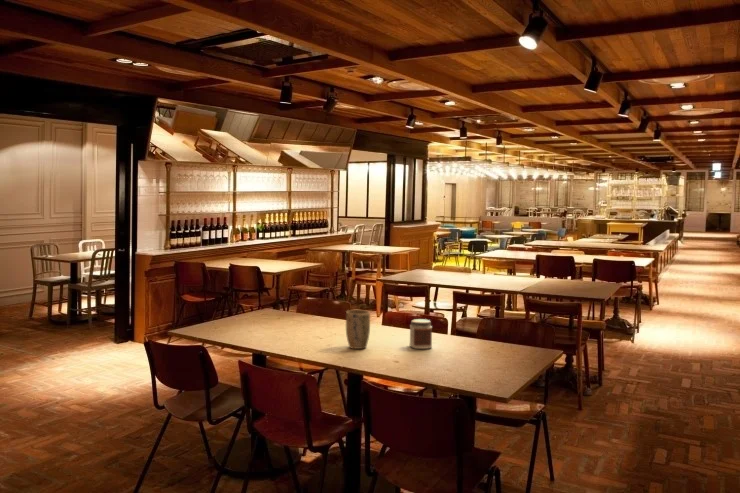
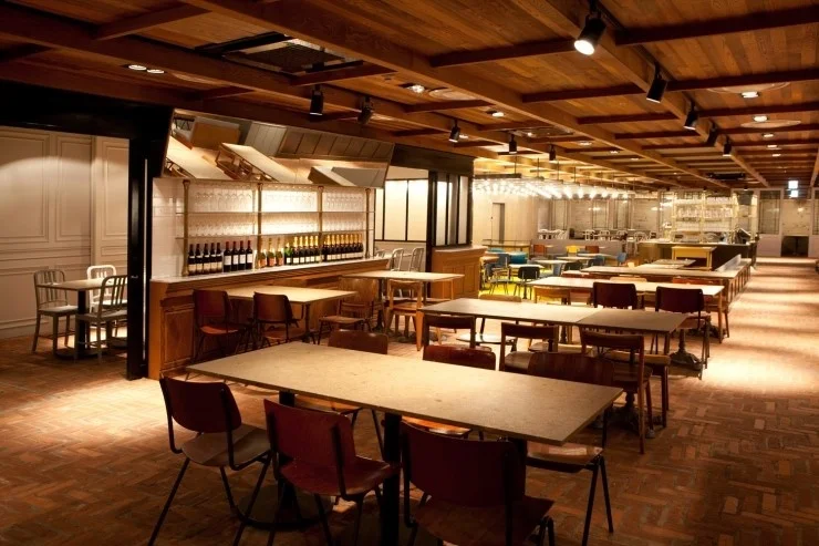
- jar (420, 333)
- plant pot (357, 329)
